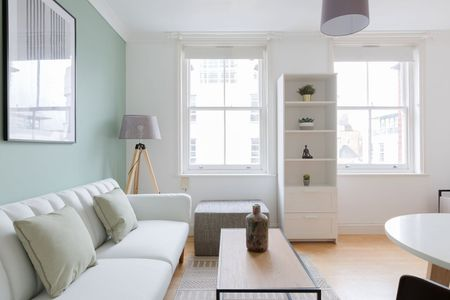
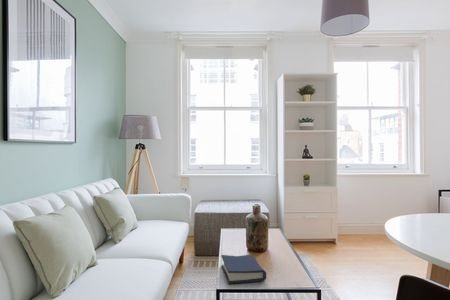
+ hardback book (242, 267)
